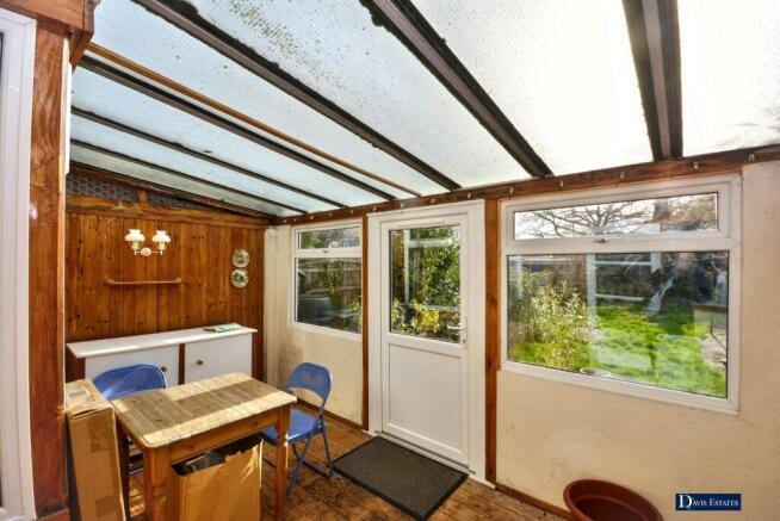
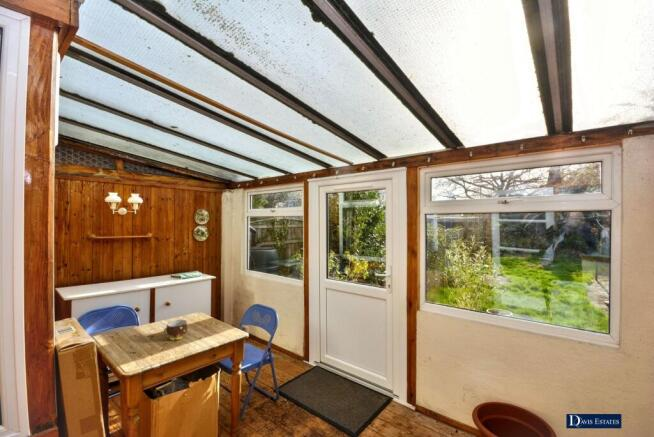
+ cup (176, 330)
